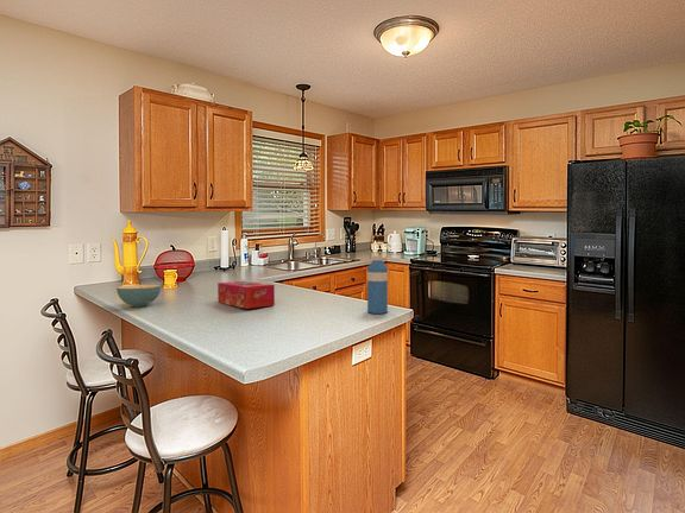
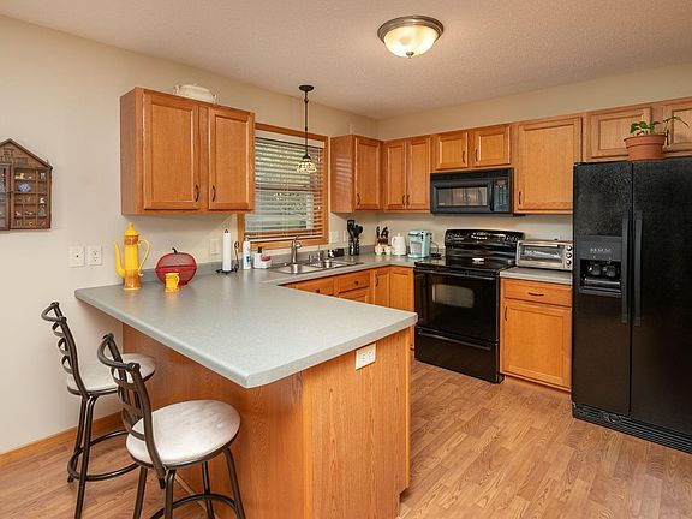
- cereal bowl (139, 296)
- water bottle (377, 283)
- tissue box (245, 293)
